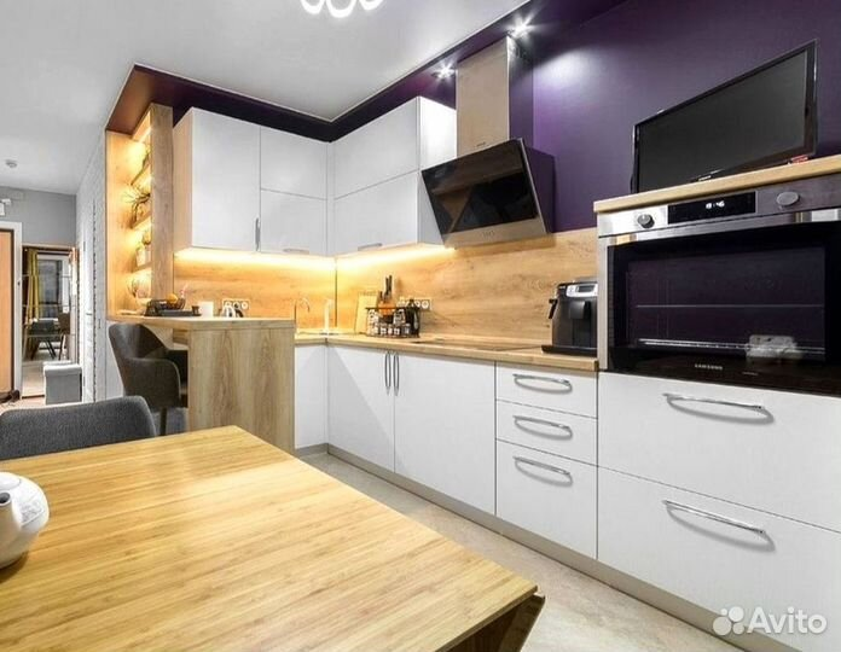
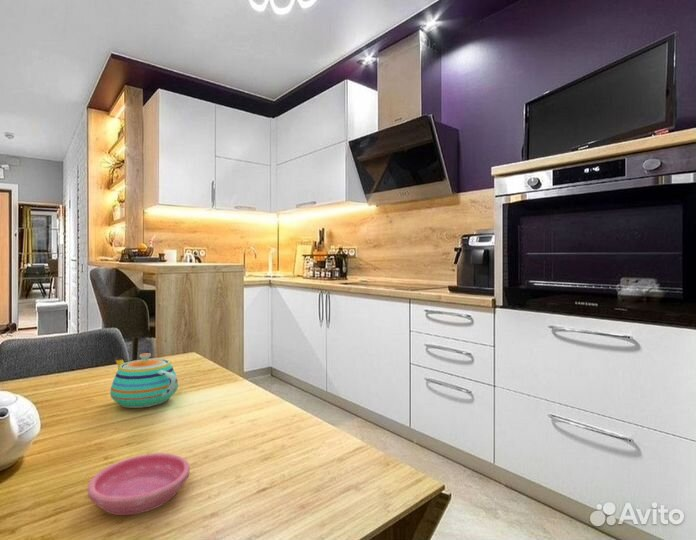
+ teapot (143, 377)
+ saucer (141, 484)
